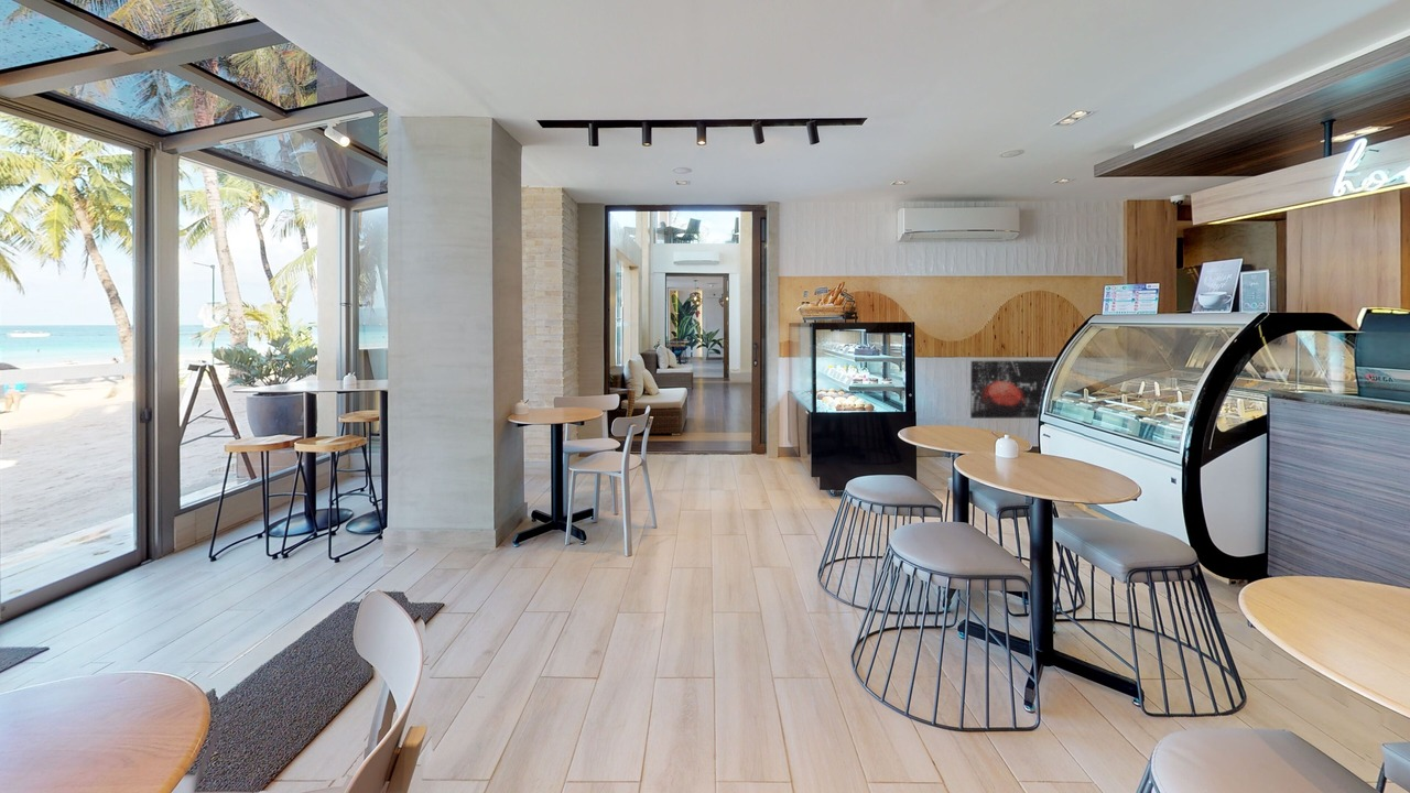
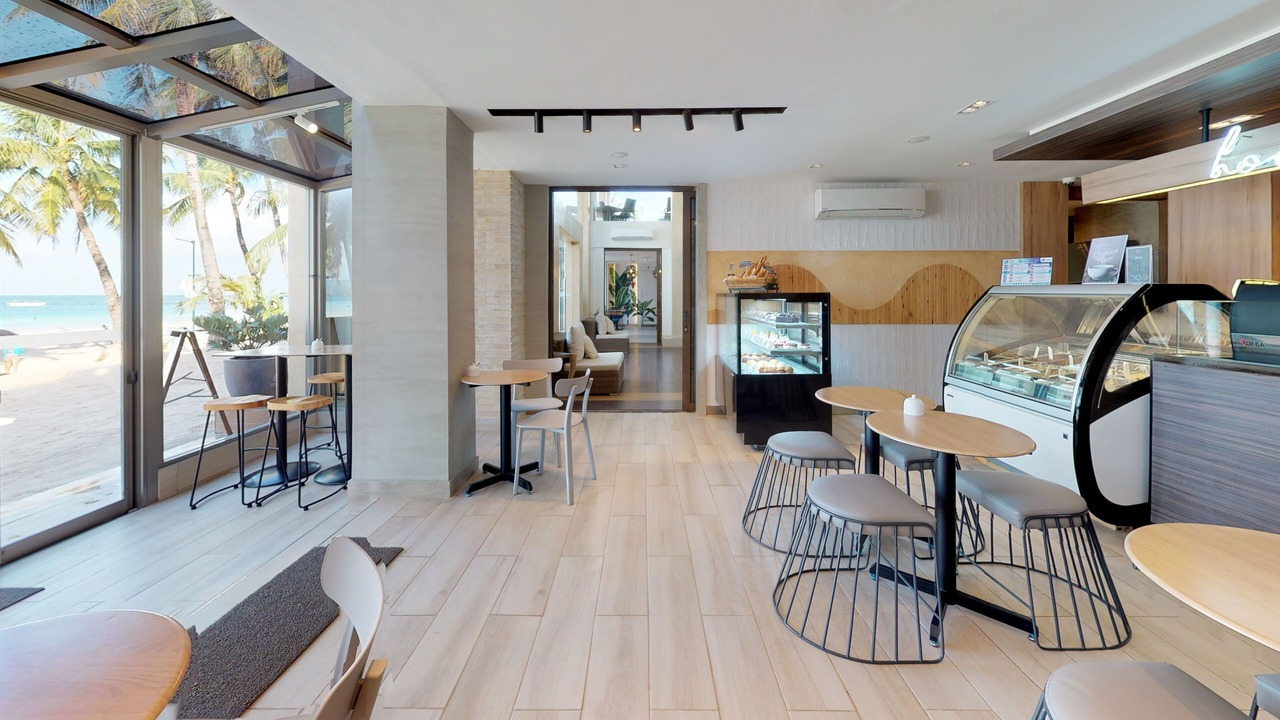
- wall art (1013, 389)
